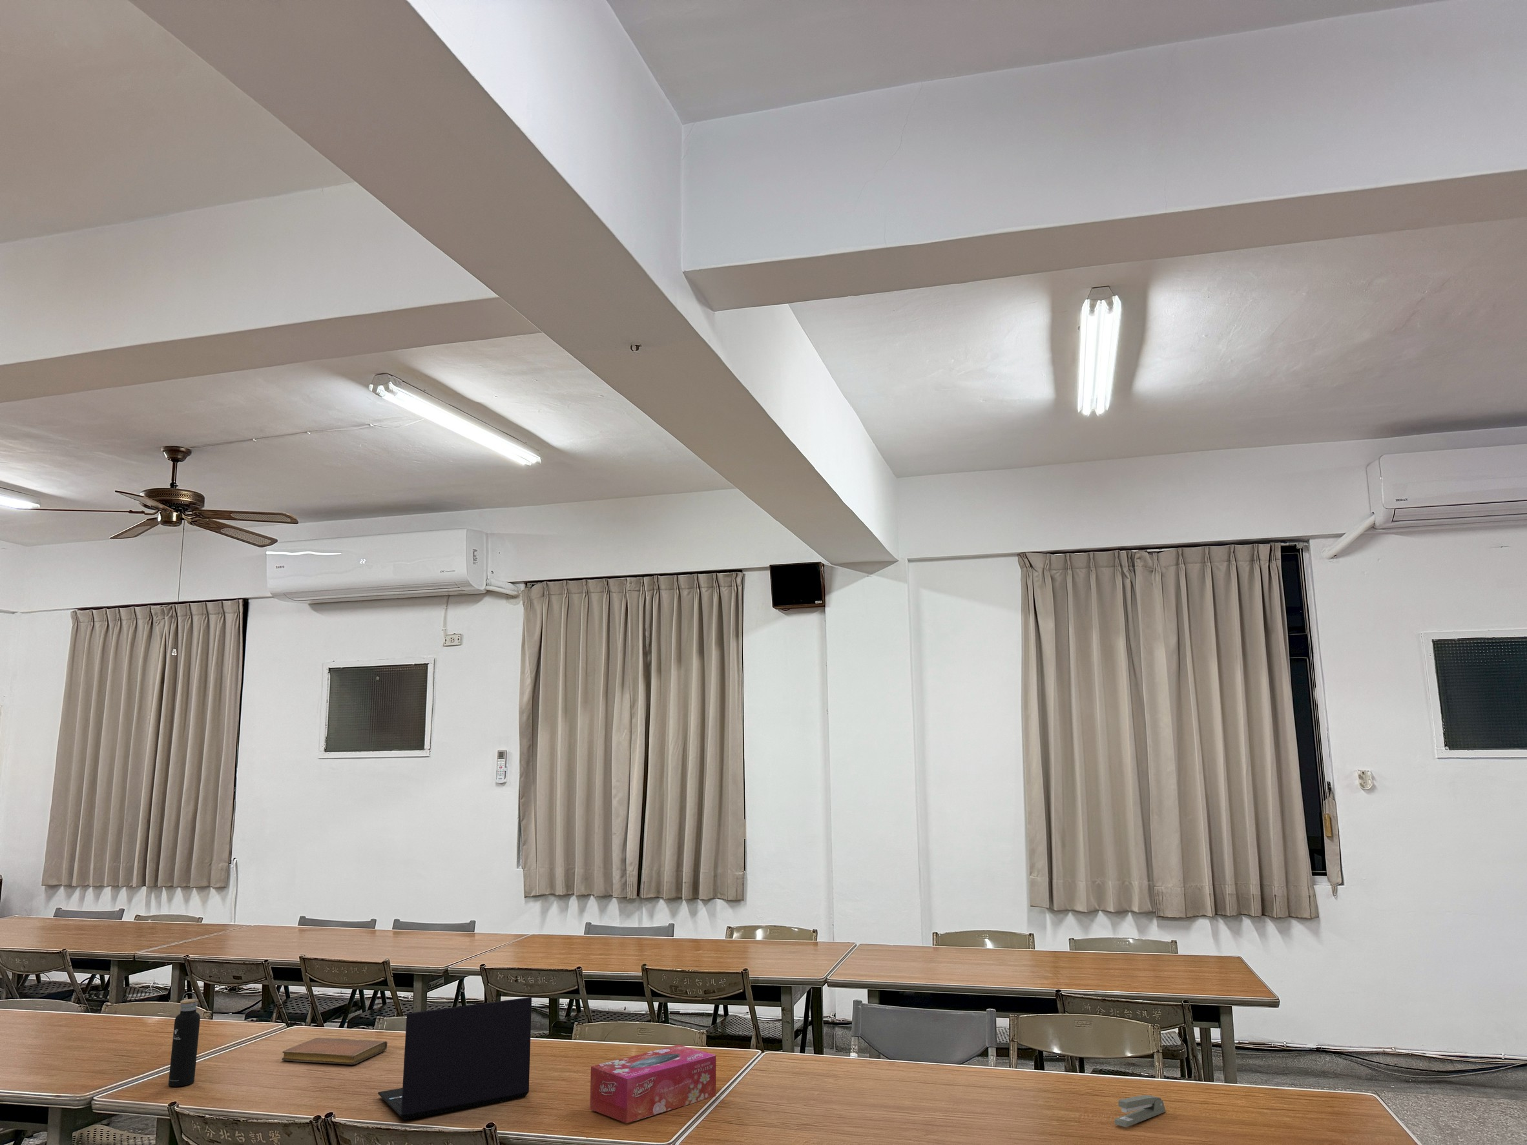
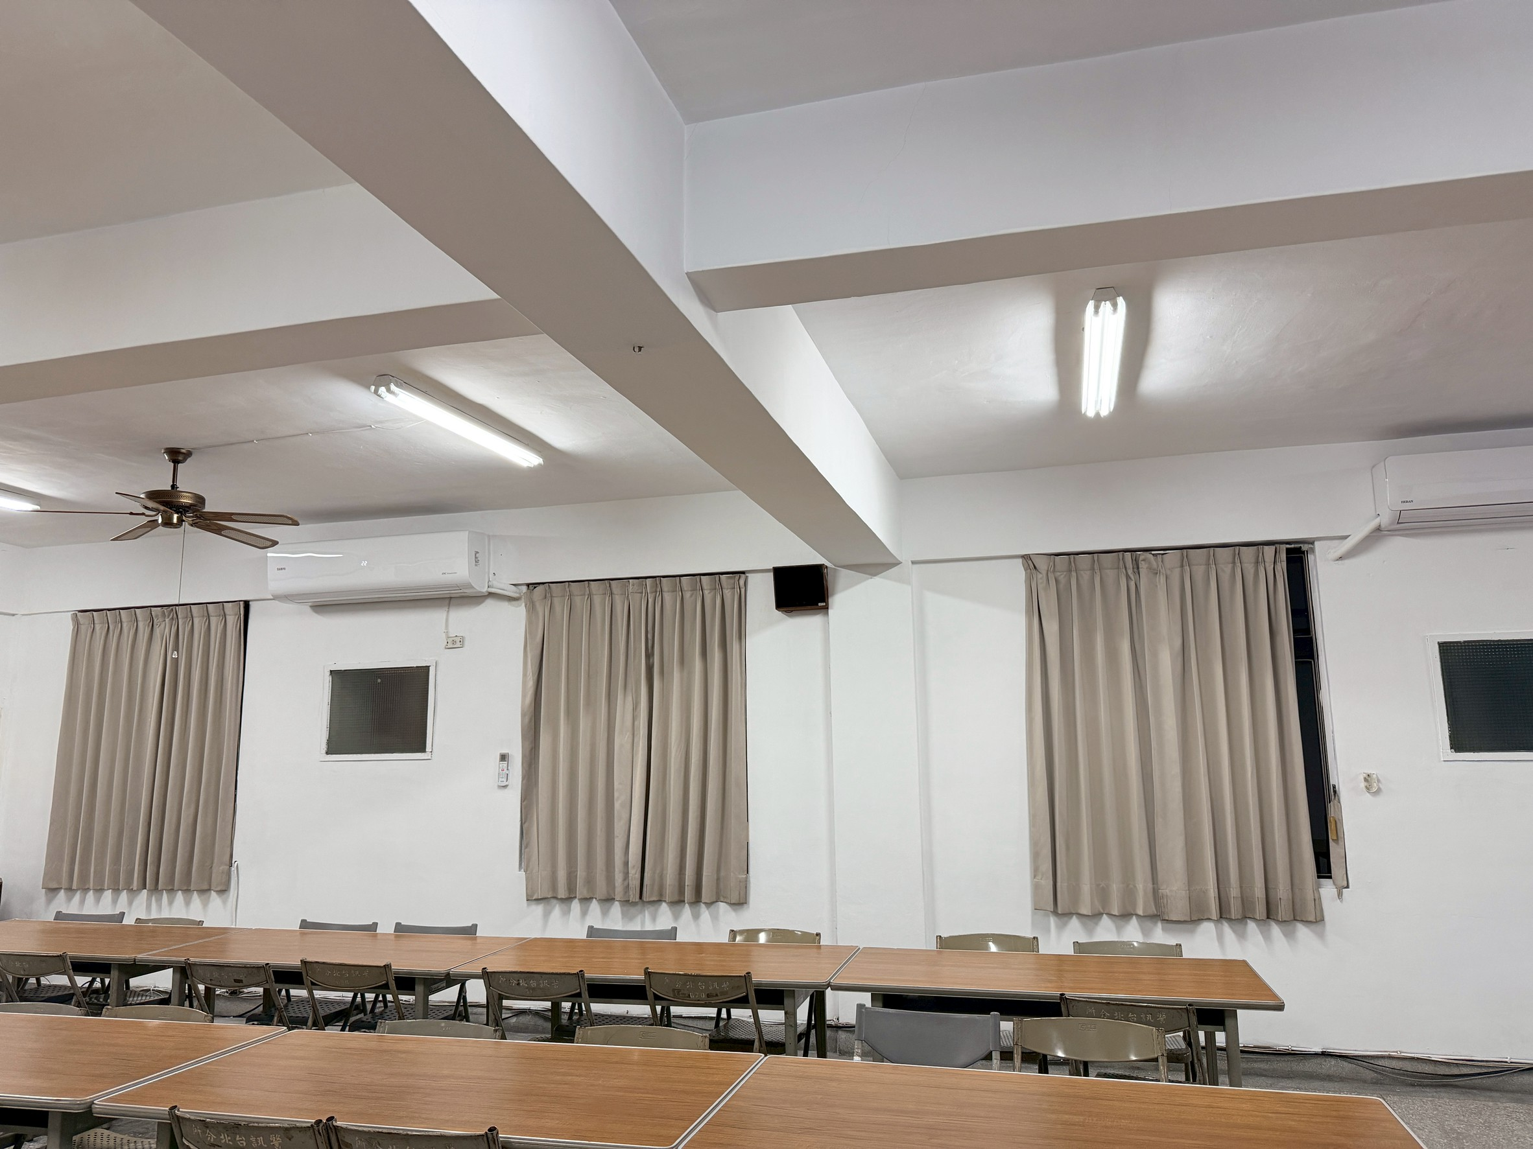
- laptop (456, 1046)
- tissue box (654, 1081)
- stapler (1140, 1107)
- notebook (335, 1050)
- water bottle (185, 1037)
